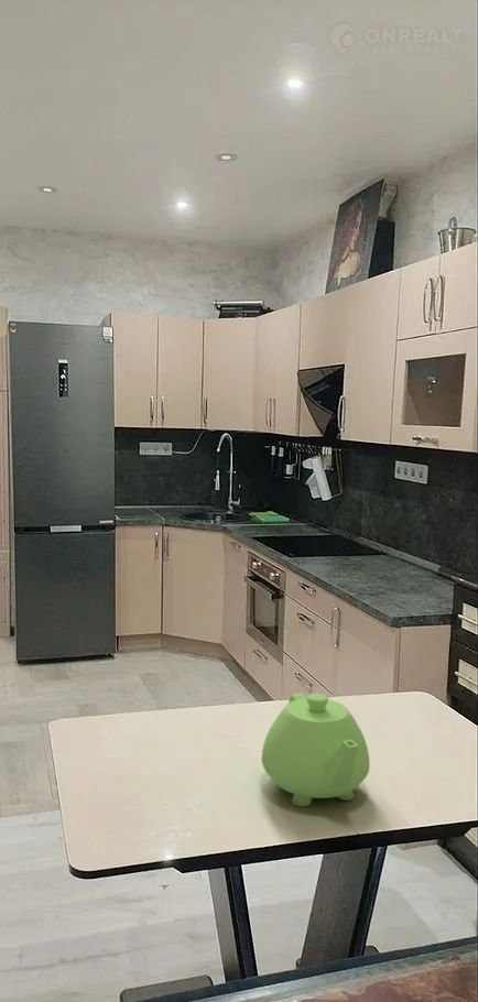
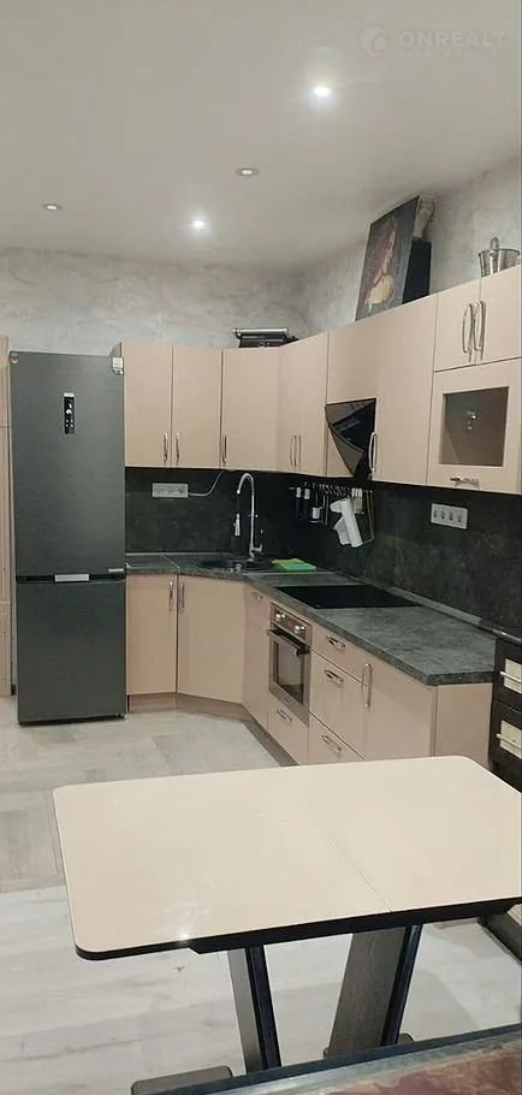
- teapot (317, 743)
